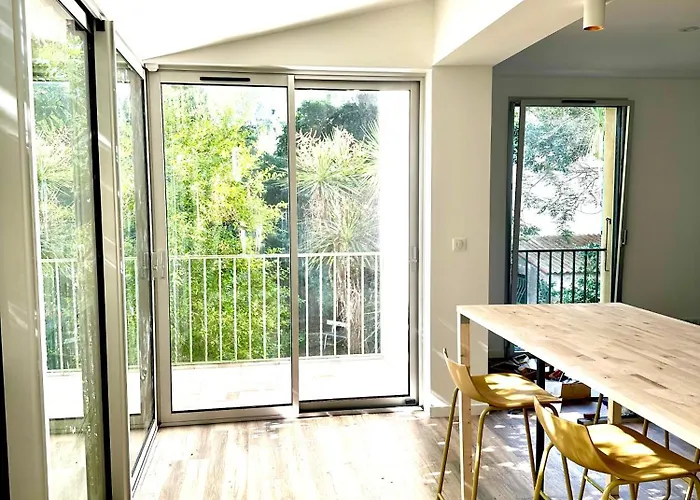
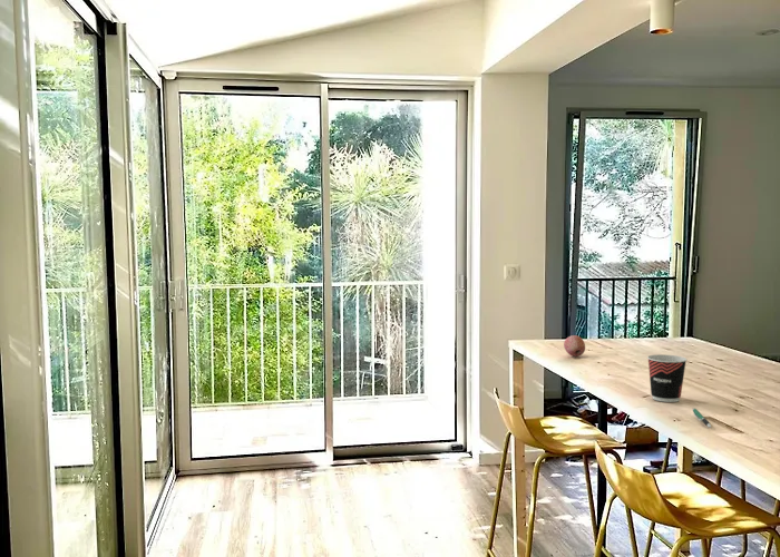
+ cup (666, 378)
+ fruit (574, 345)
+ pen (701, 417)
